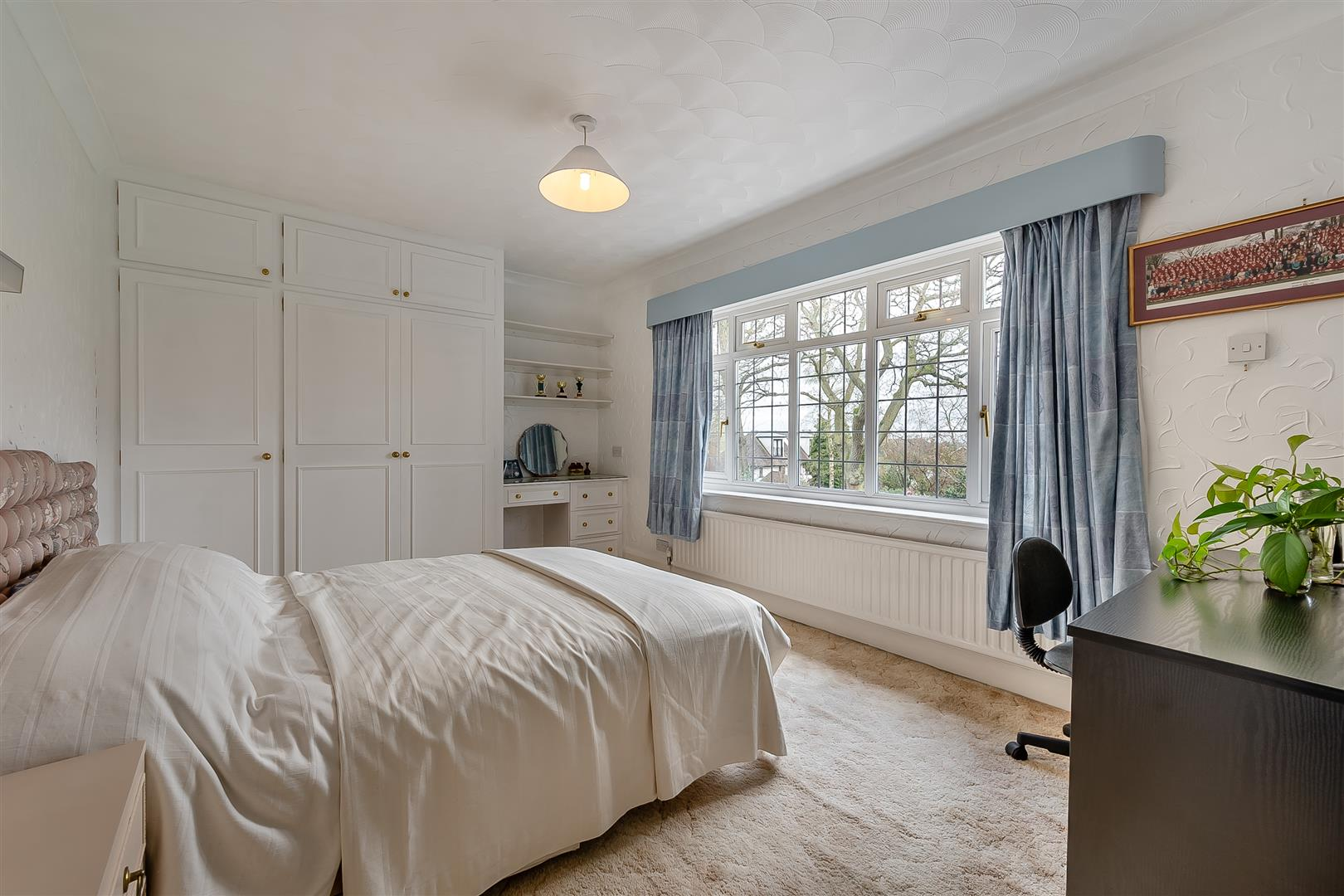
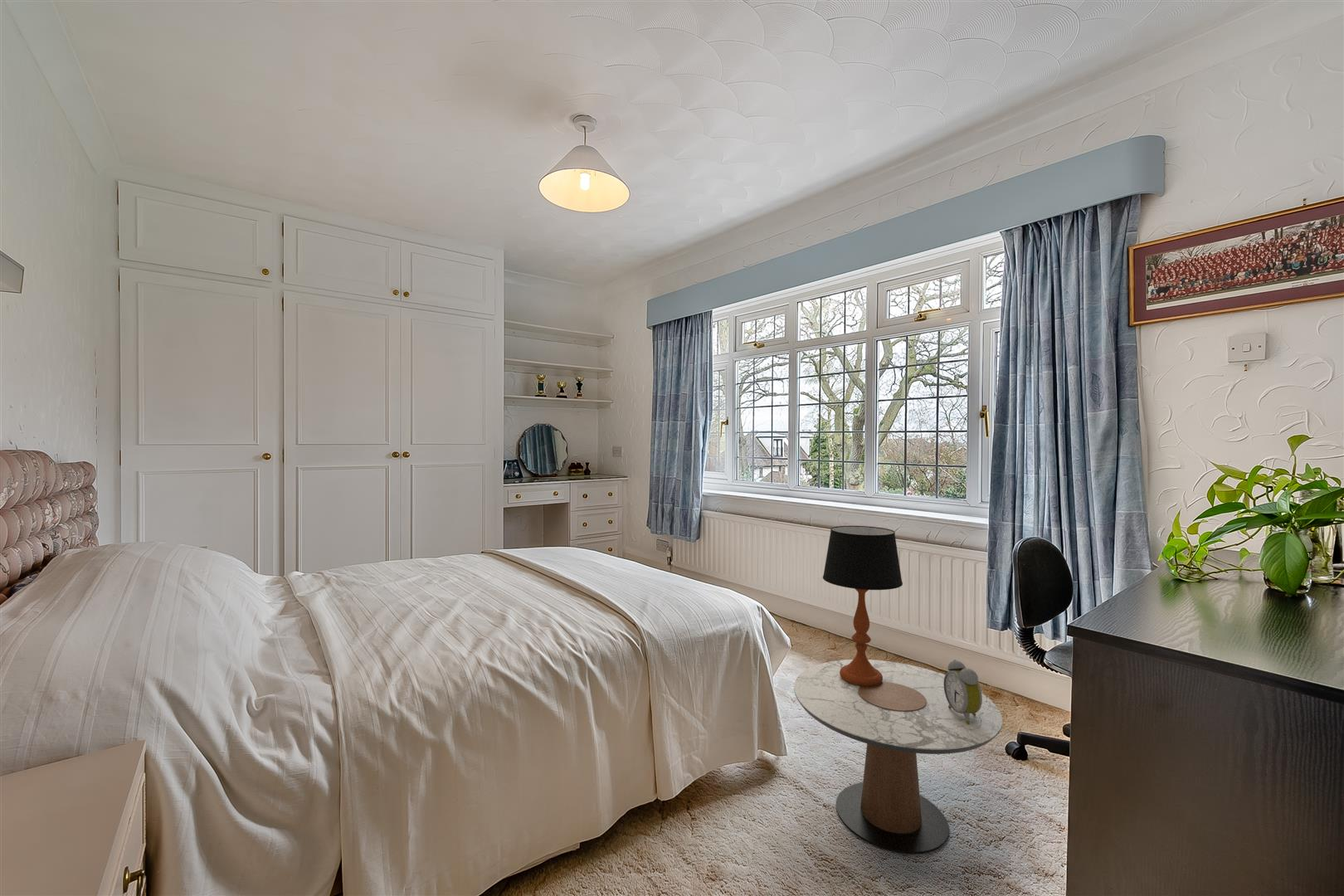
+ alarm clock (965, 689)
+ table lamp (861, 604)
+ side table (891, 755)
